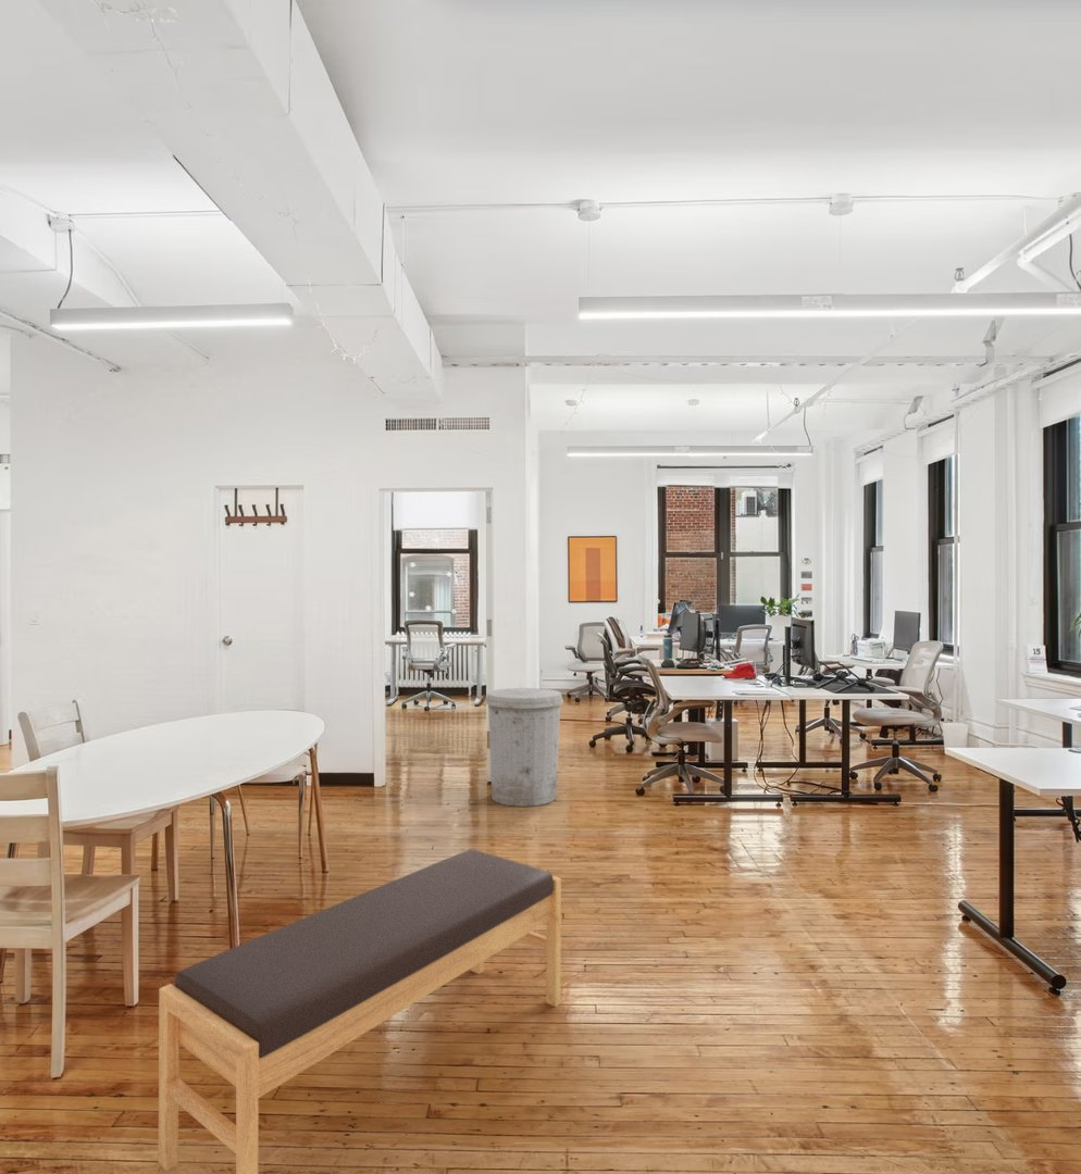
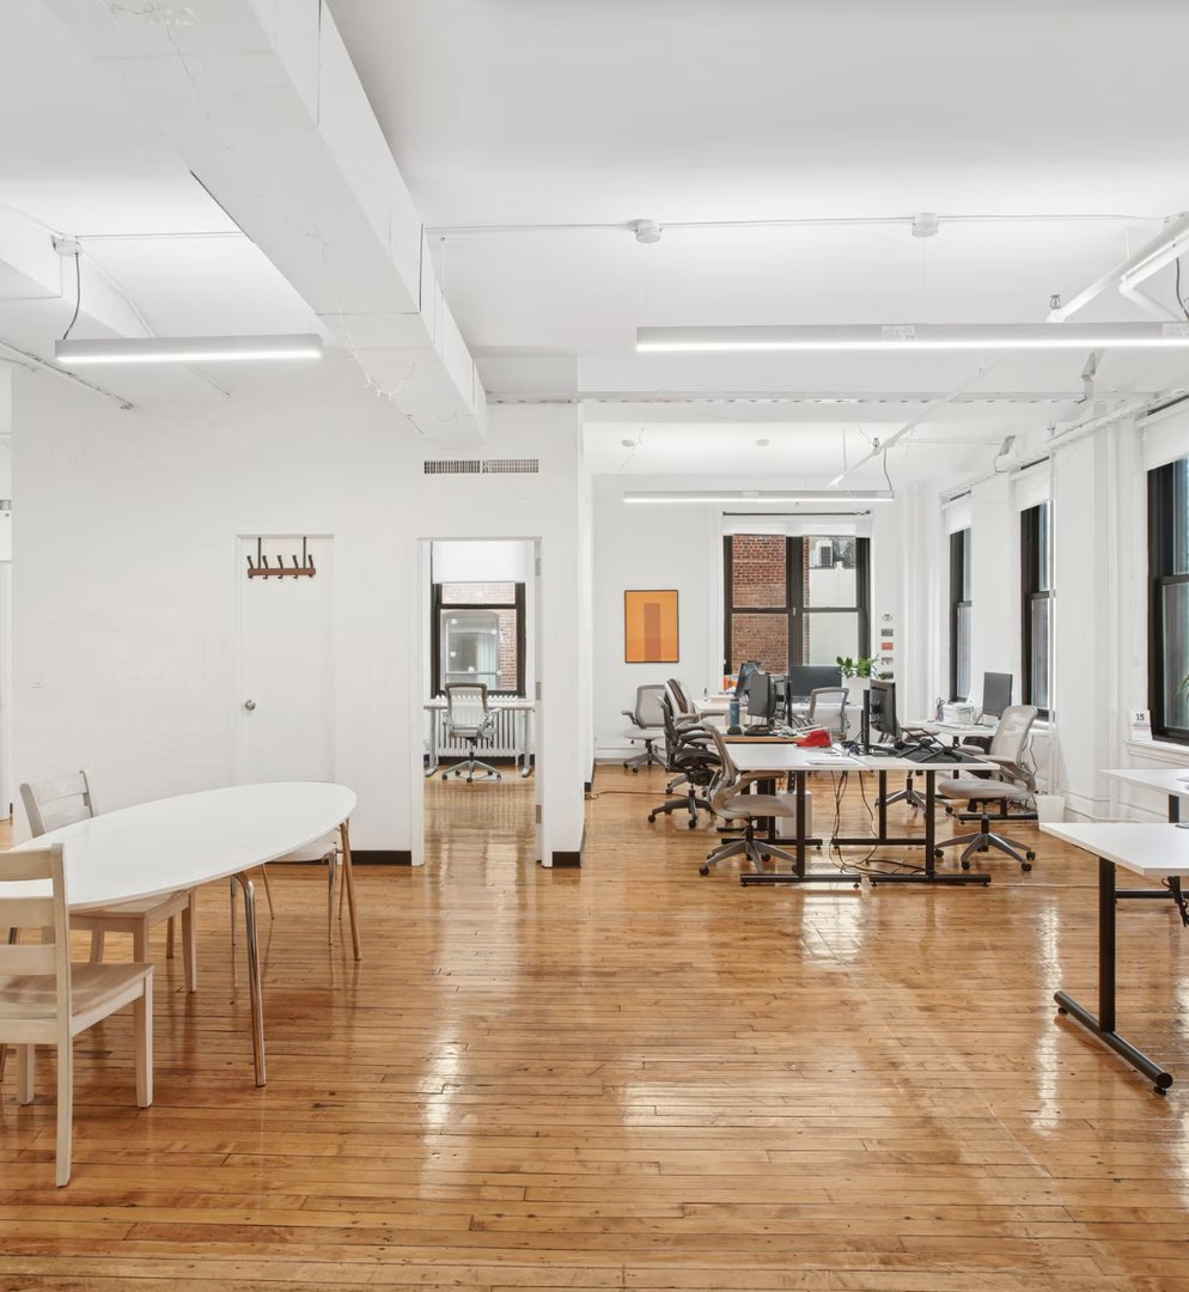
- trash can (523, 742)
- bench (392, 991)
